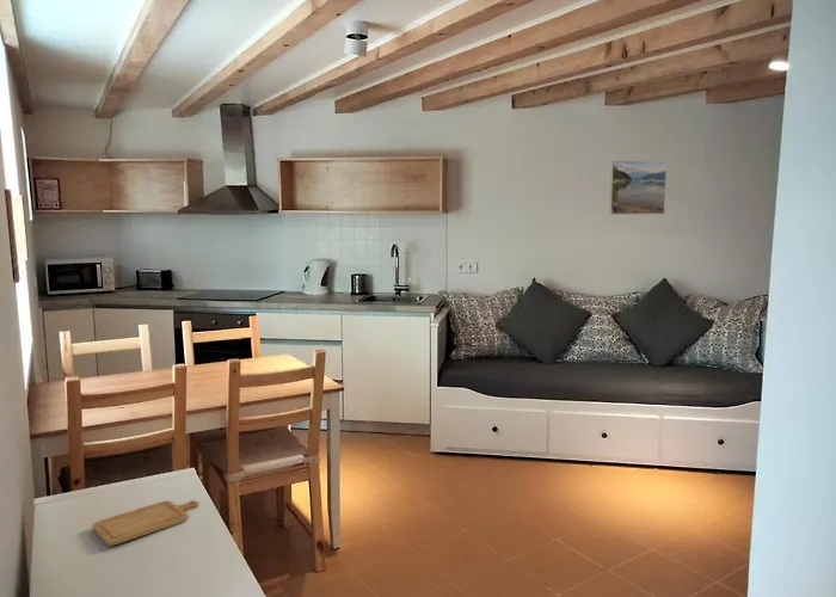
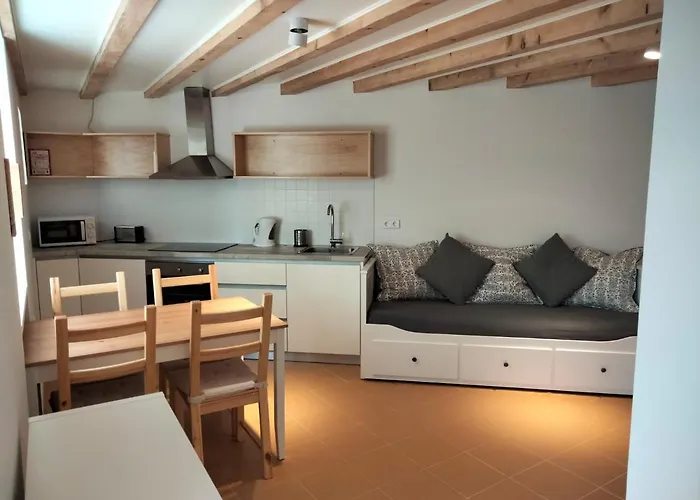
- chopping board (150, 518)
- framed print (638, 187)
